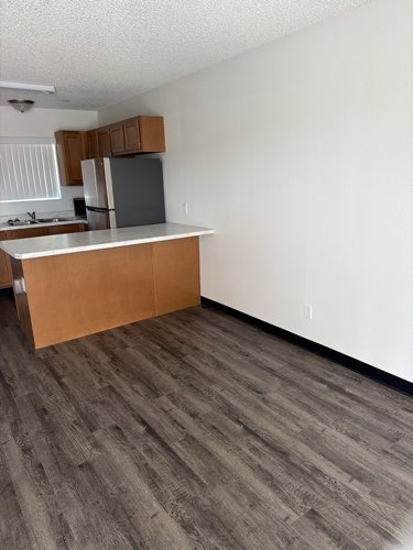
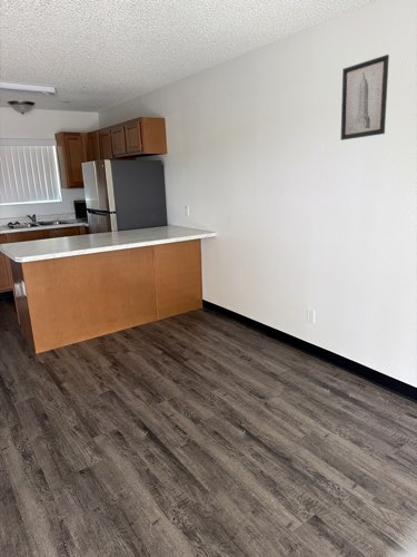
+ wall art (363, 100)
